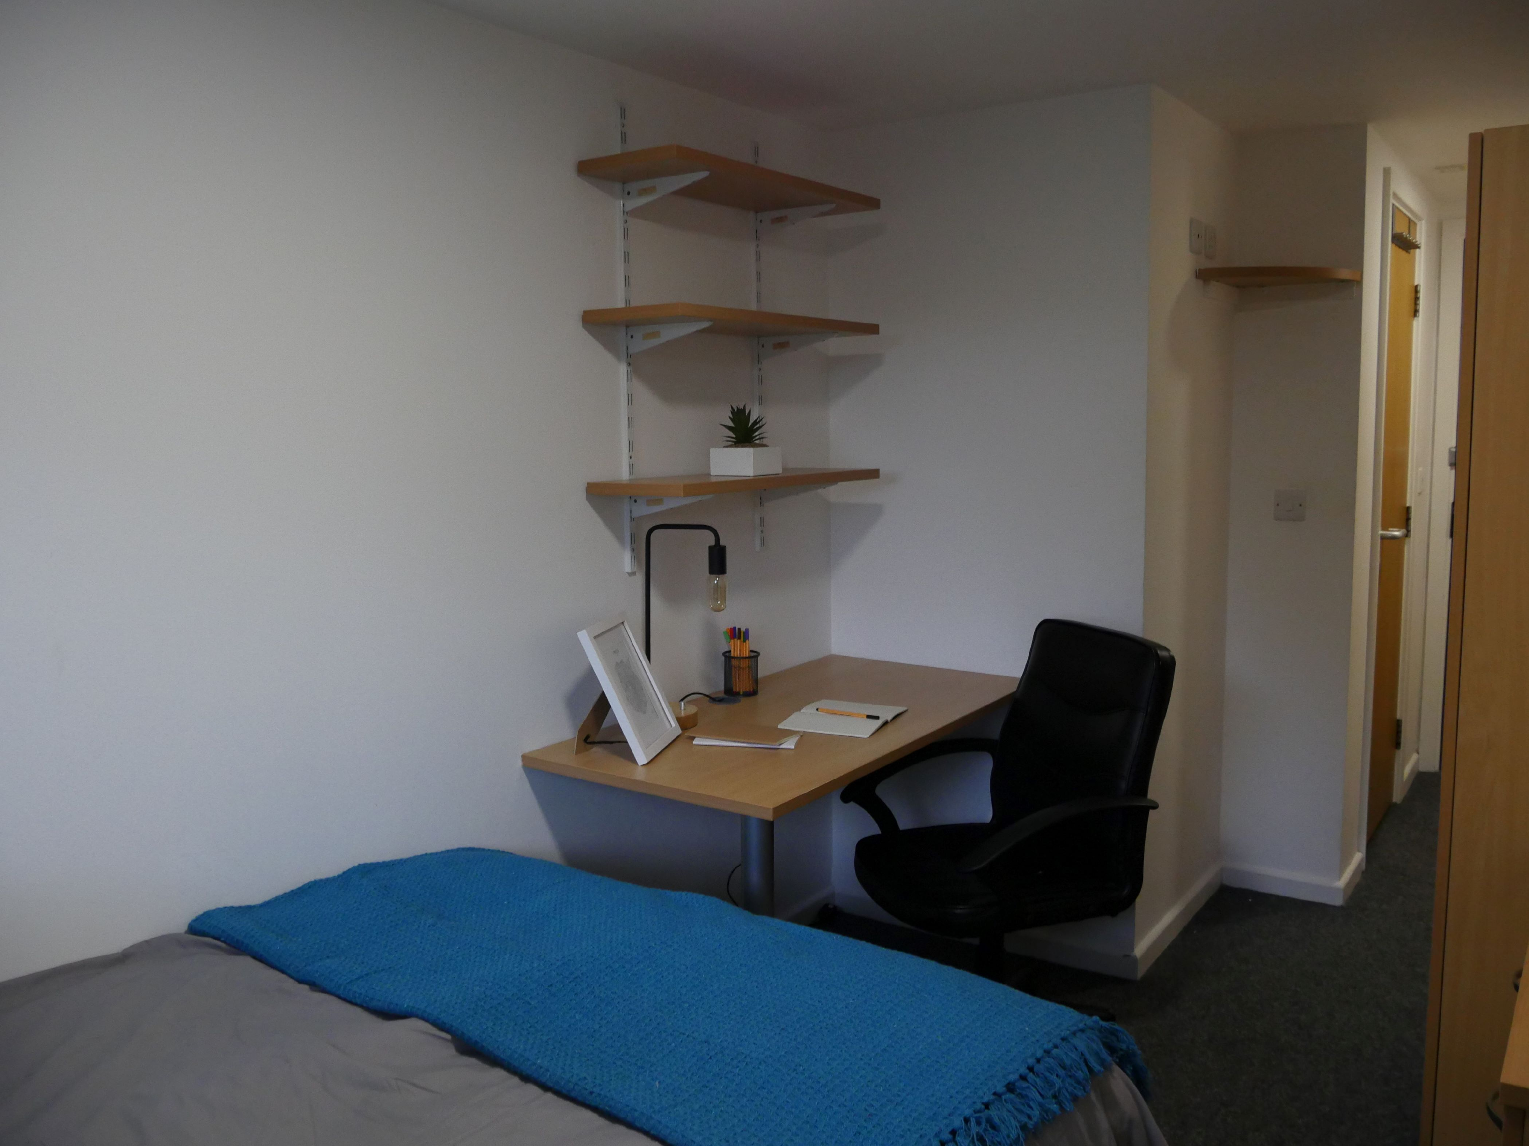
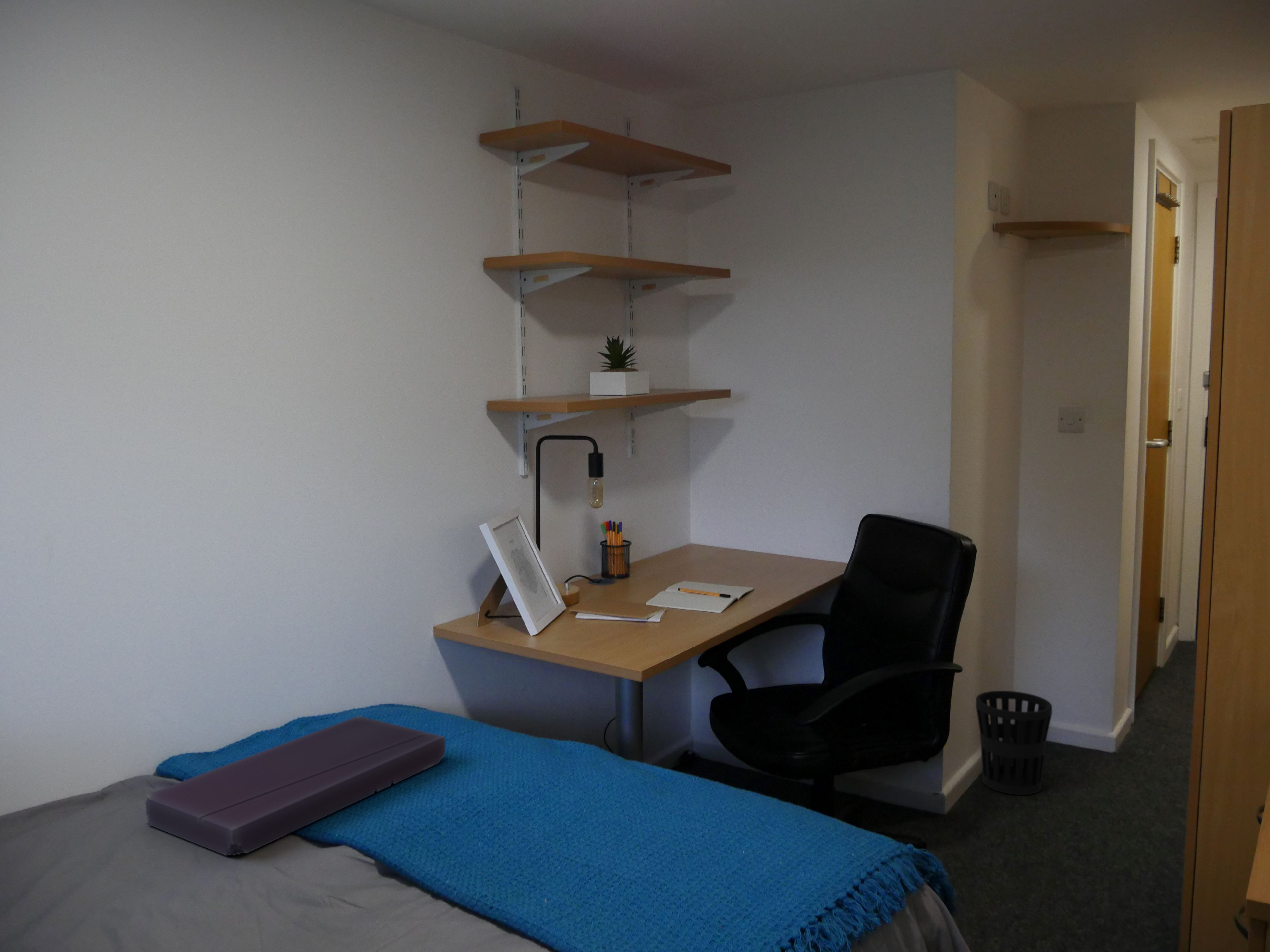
+ wastebasket (1012, 743)
+ cushion (306, 777)
